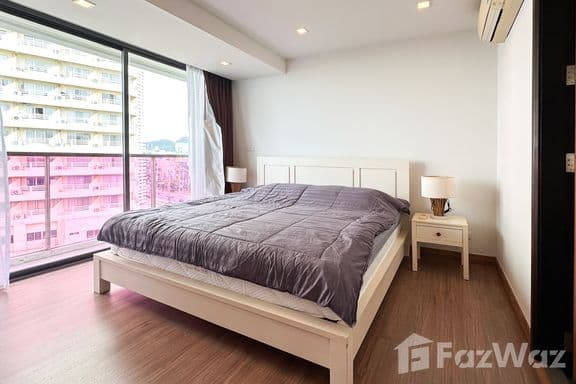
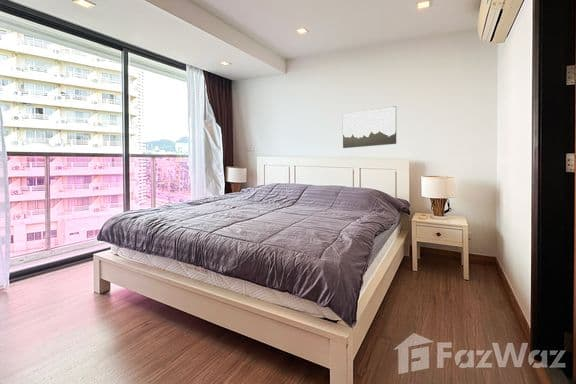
+ wall art (368, 128)
